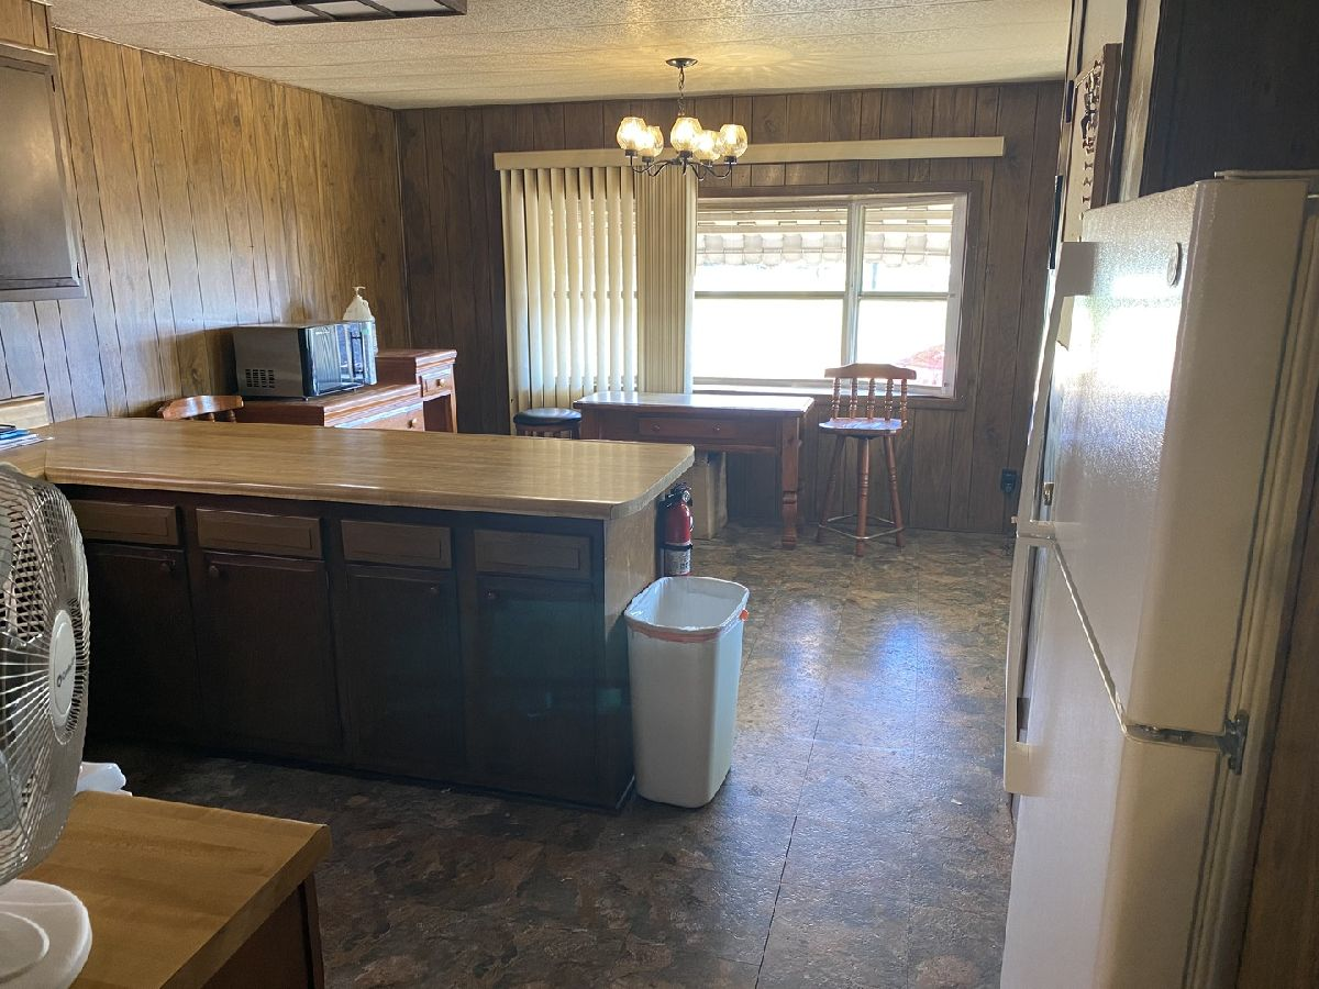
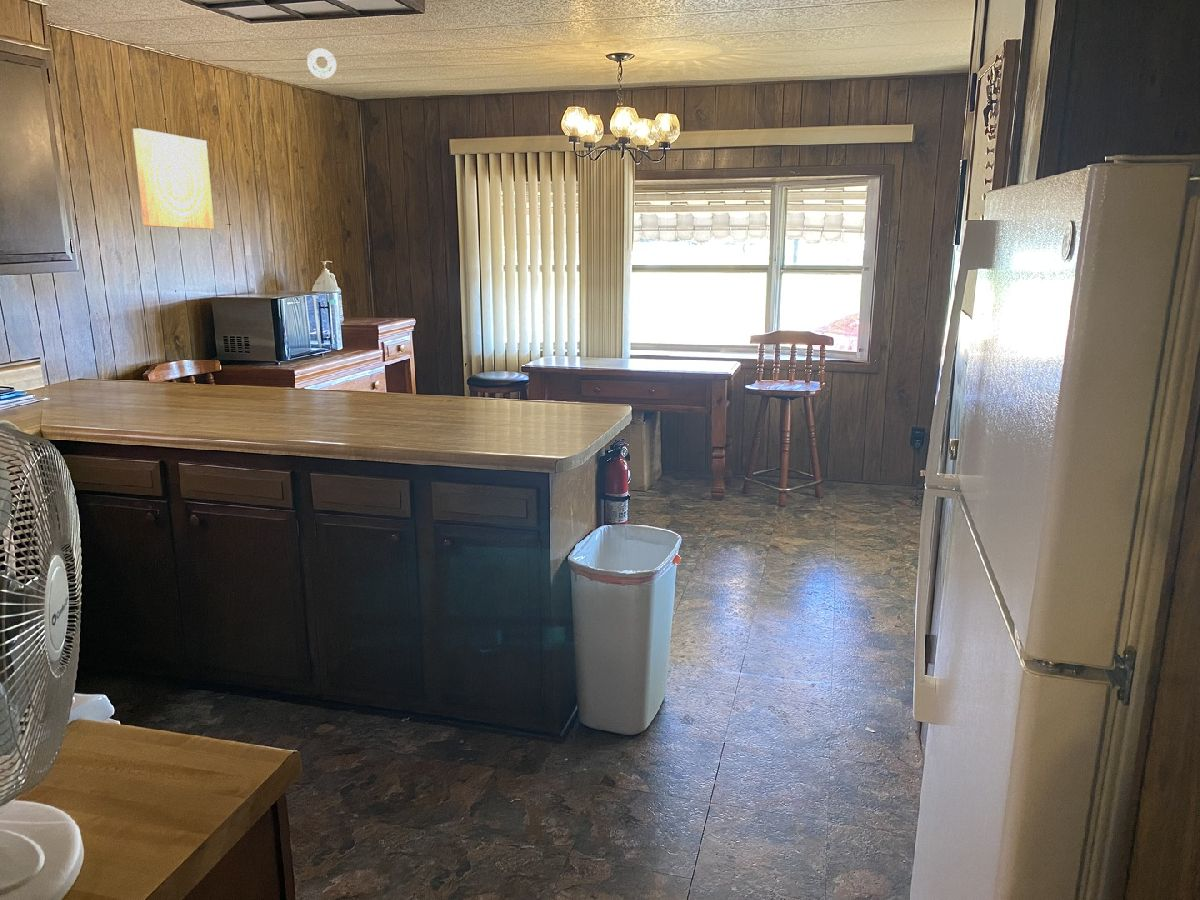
+ smoke detector (319, 67)
+ wall art (176, 181)
